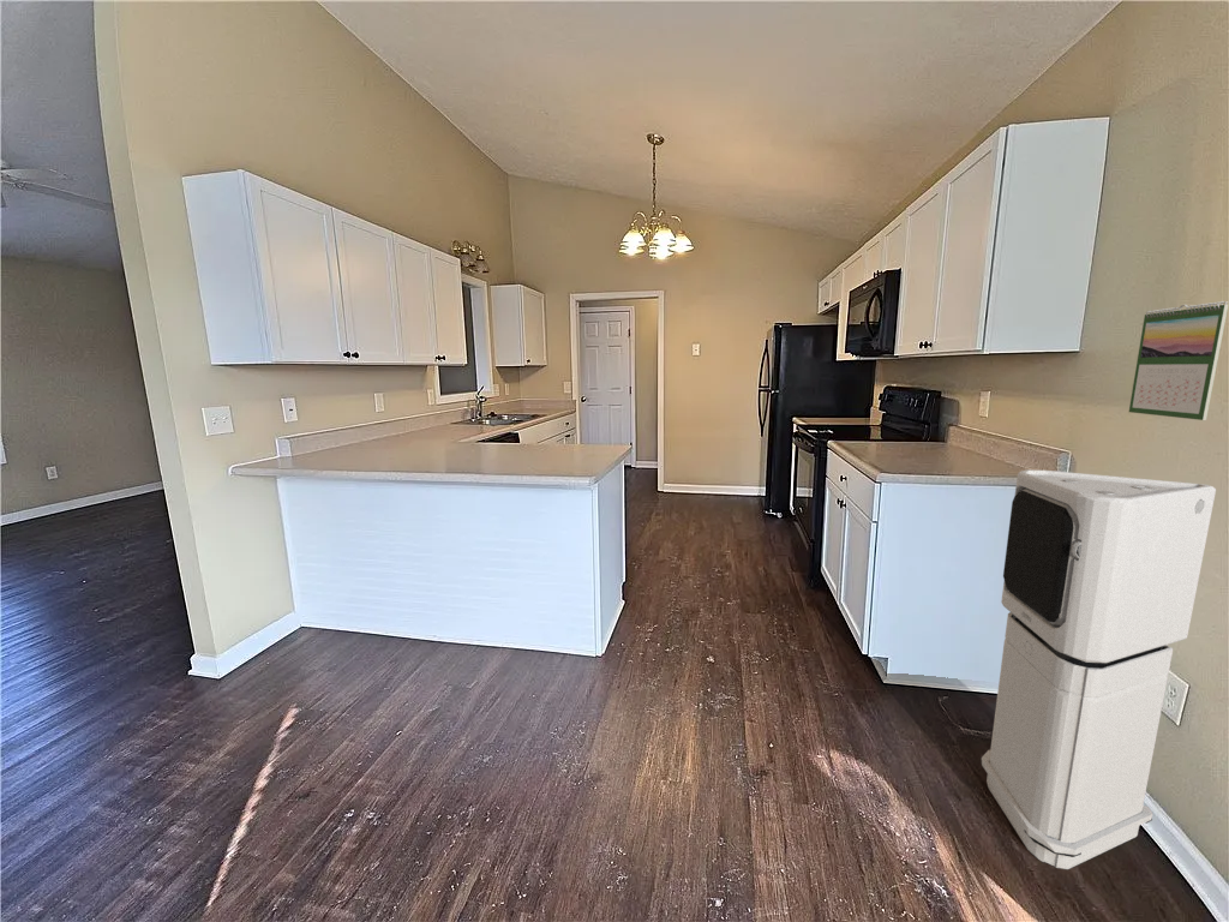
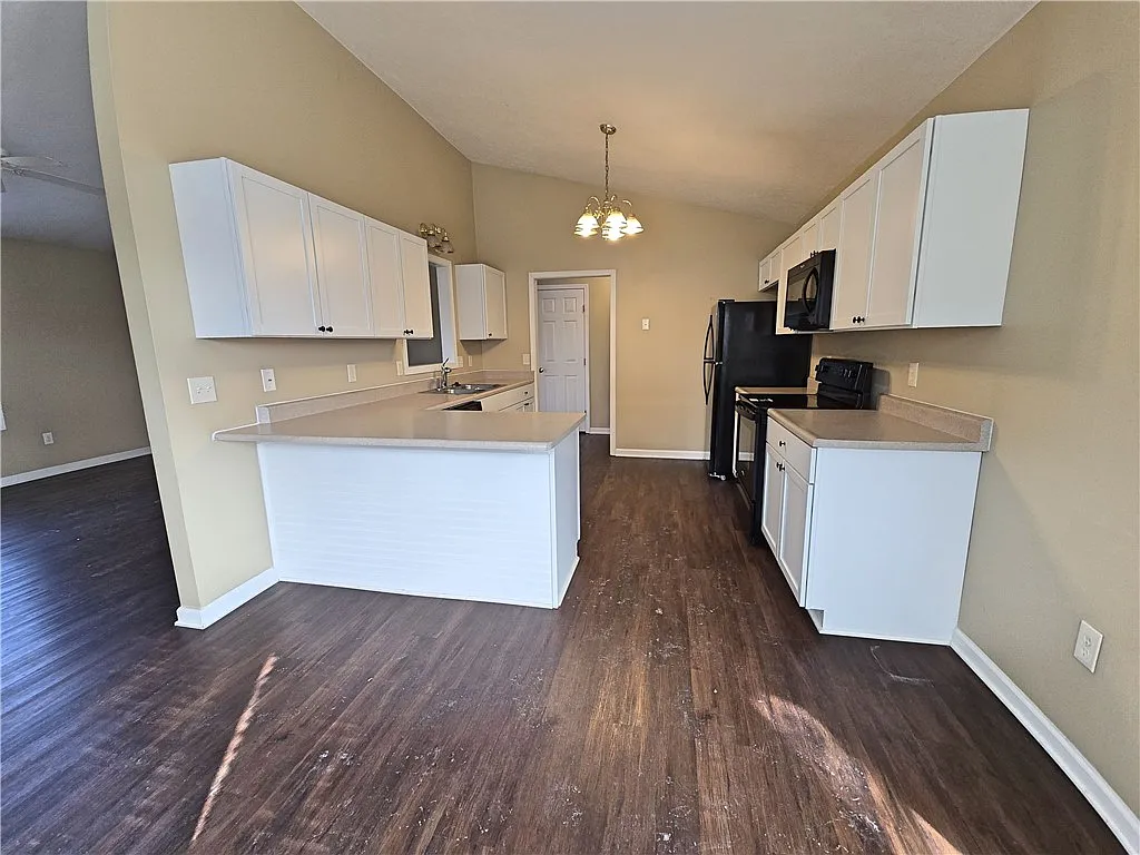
- air purifier (1095, 664)
- calendar (1174, 360)
